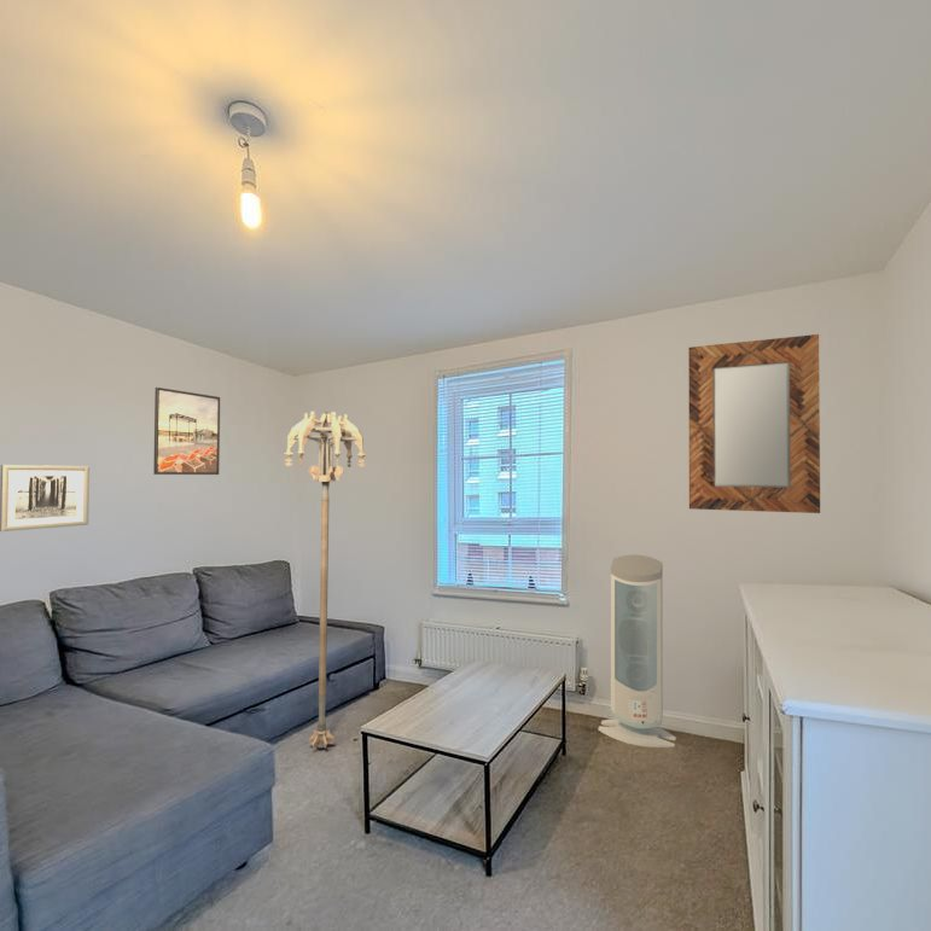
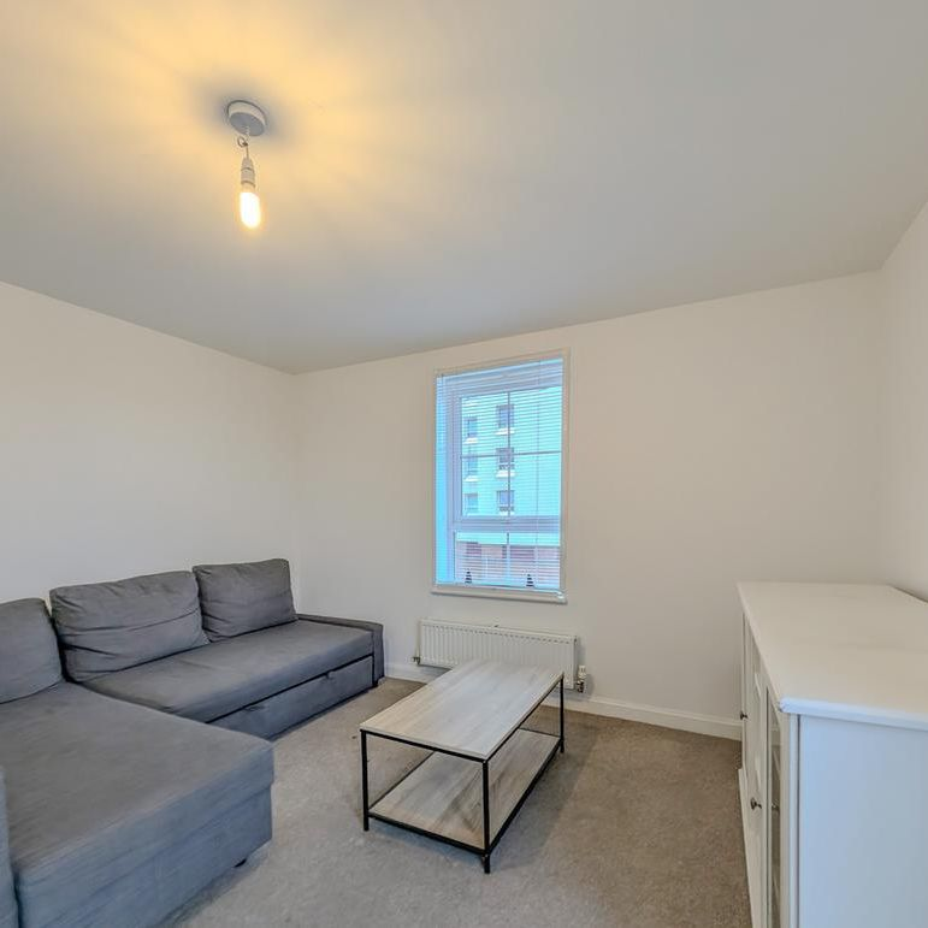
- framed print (188, 434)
- floor lamp (325, 578)
- home mirror (750, 425)
- air purifier (636, 645)
- wall art (47, 496)
